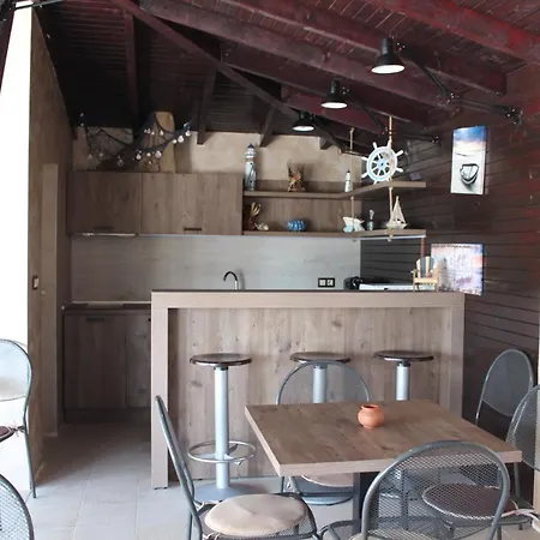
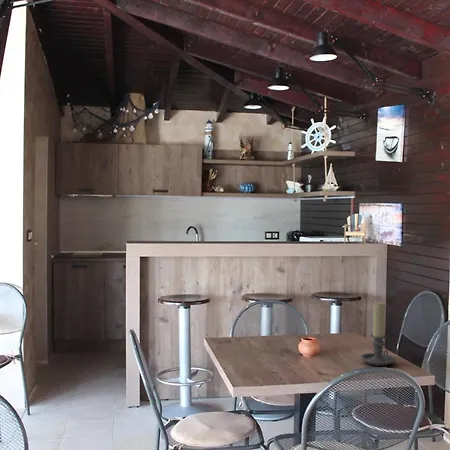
+ candle holder (380, 331)
